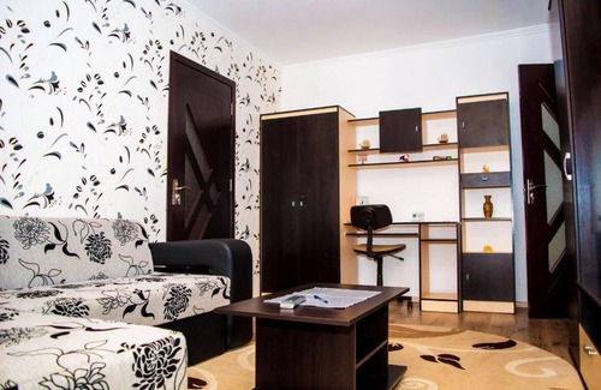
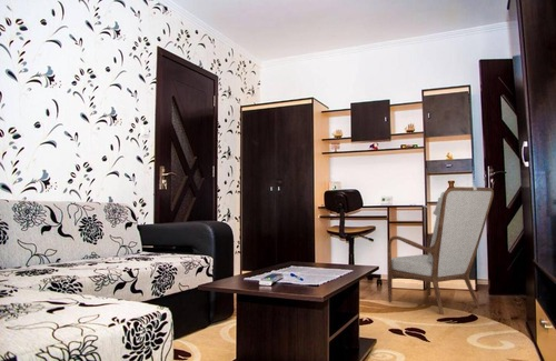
+ armchair (437, 245)
